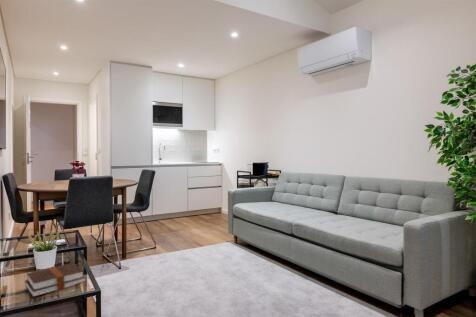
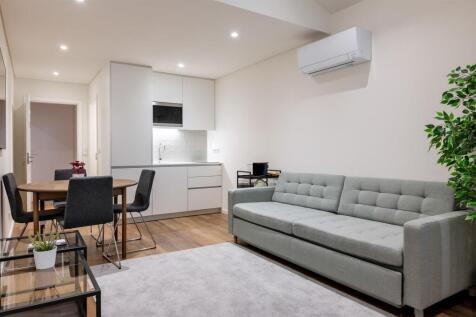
- hardback book (55, 277)
